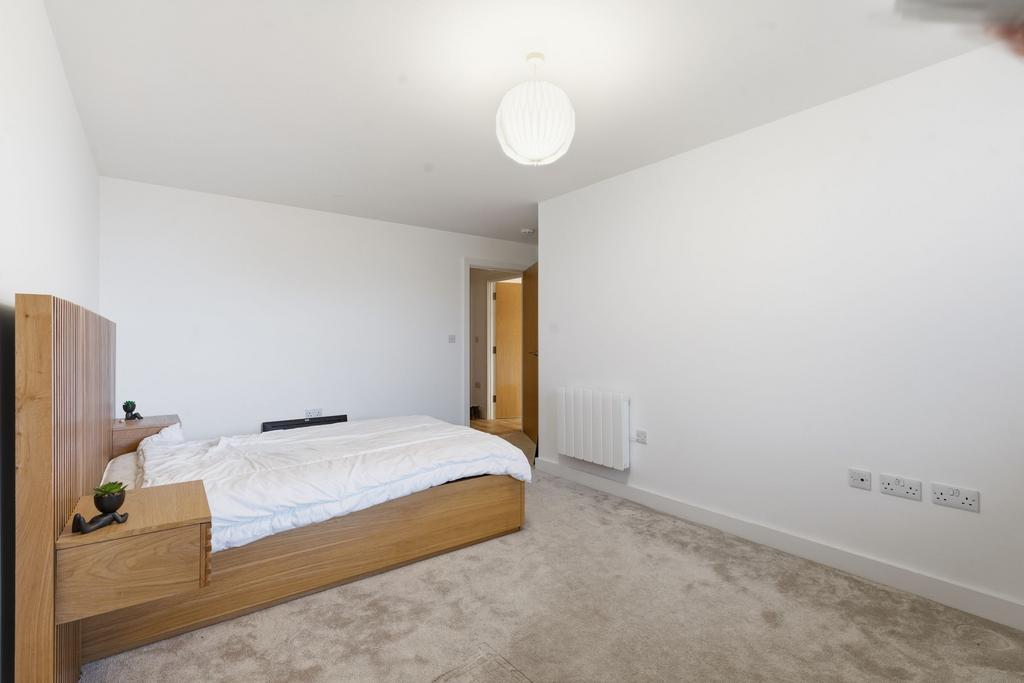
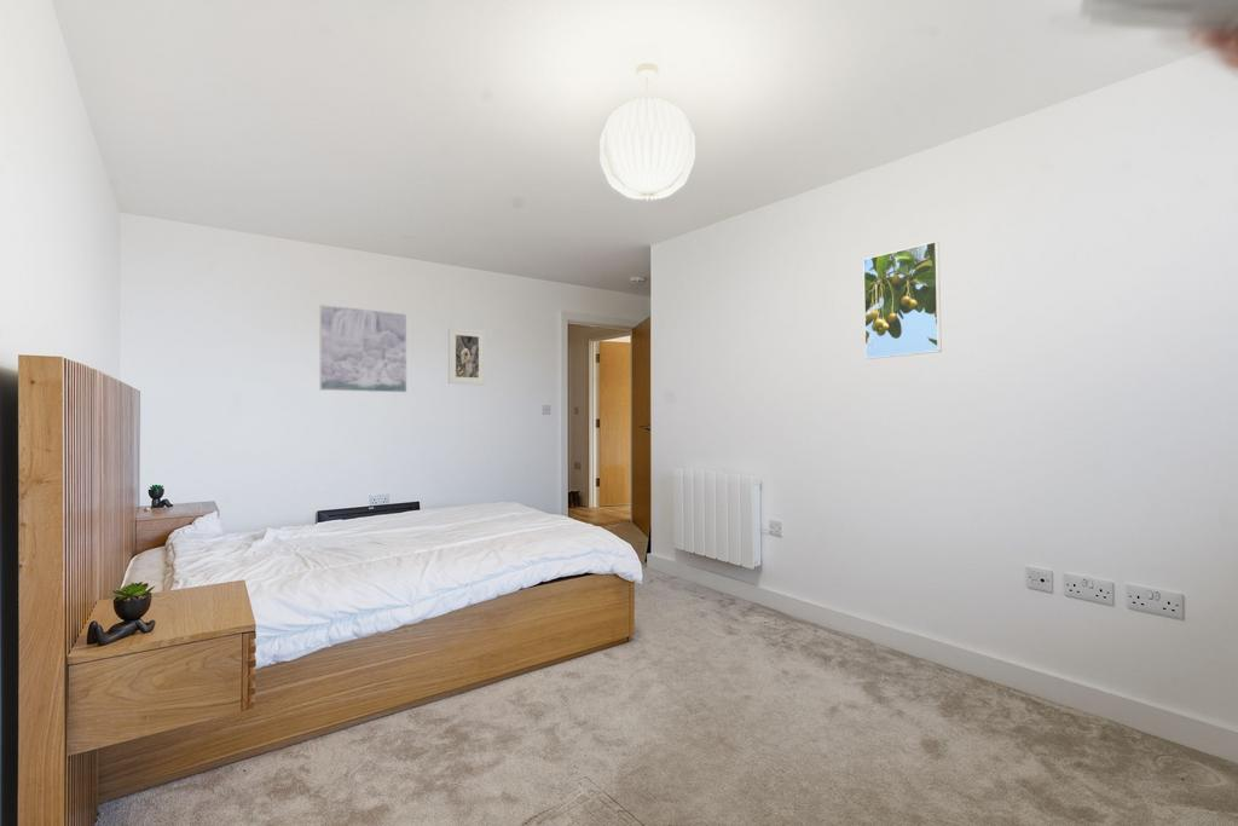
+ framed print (899, 302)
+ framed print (467, 356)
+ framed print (364, 350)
